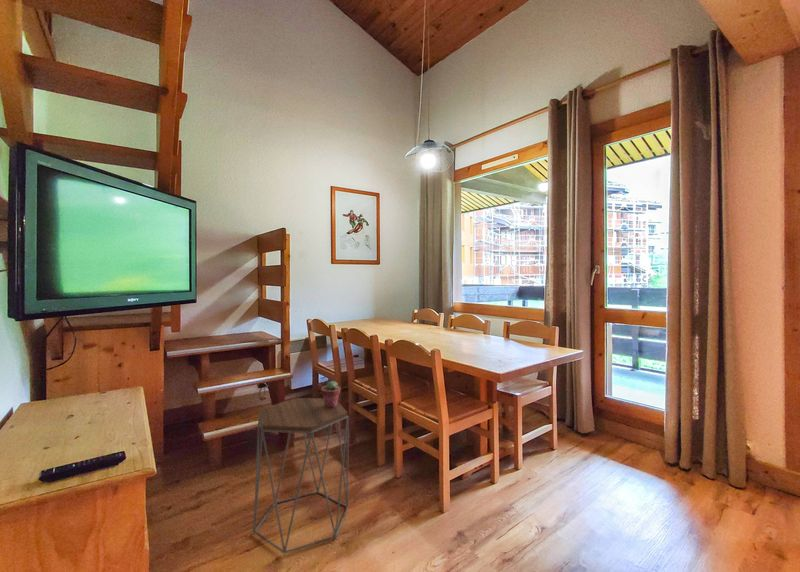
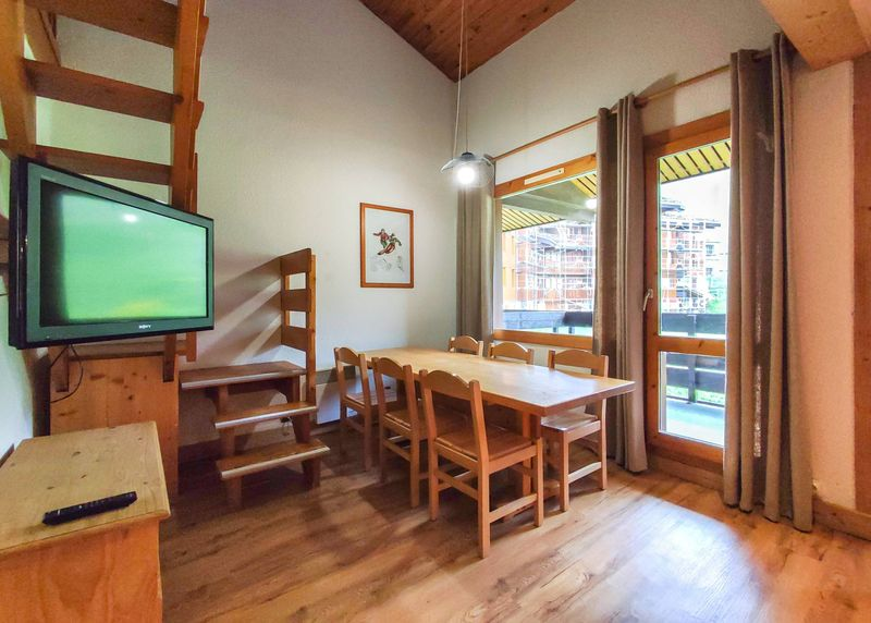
- side table (303, 465)
- potted succulent (331, 392)
